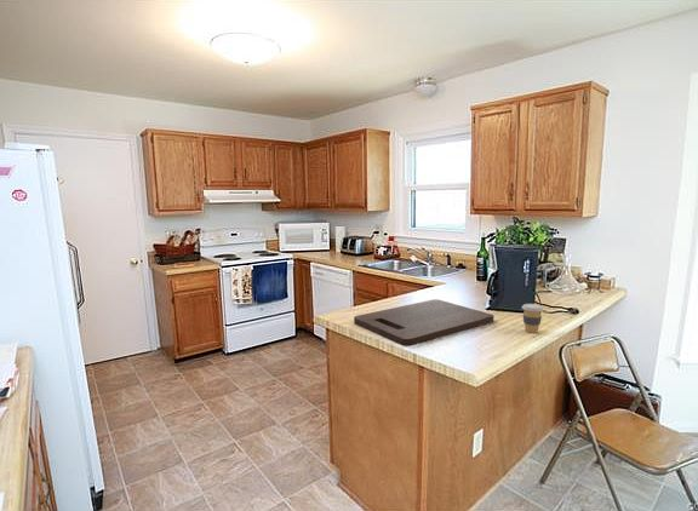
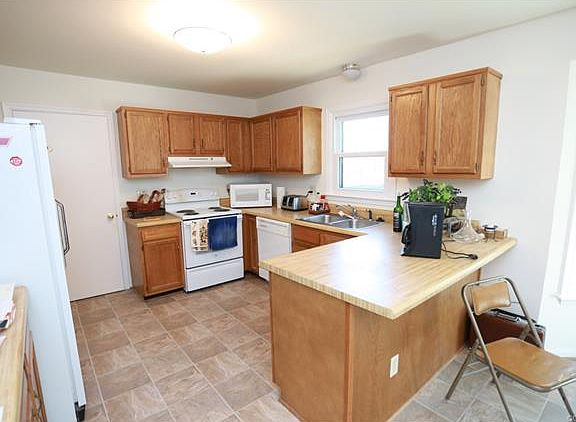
- cutting board (423, 318)
- coffee cup (531, 318)
